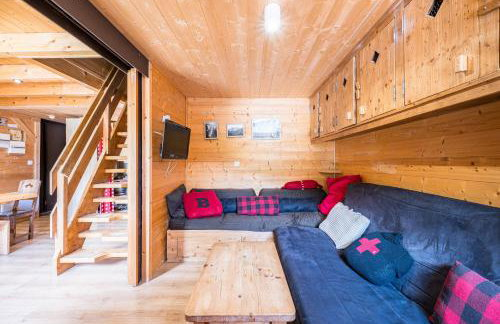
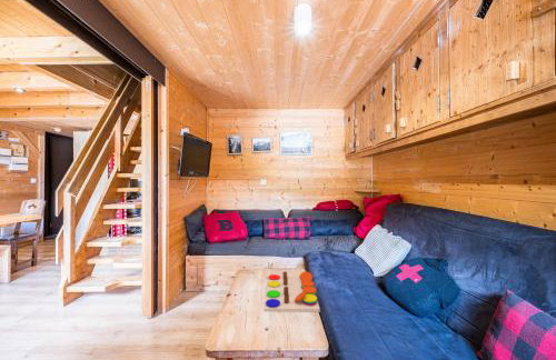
+ board game (290, 286)
